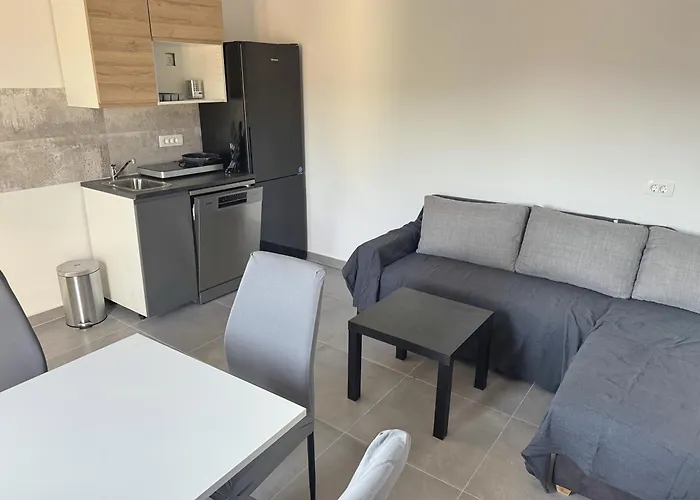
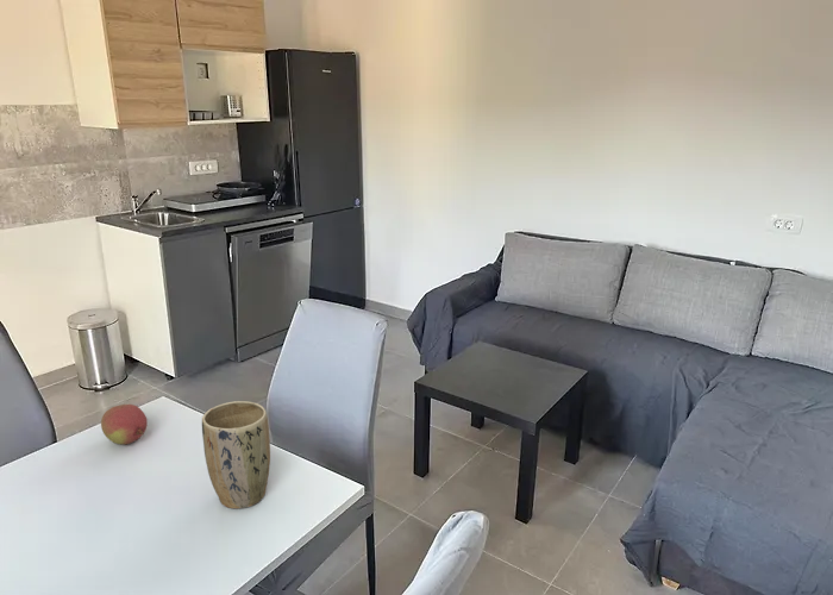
+ plant pot (238, 456)
+ fruit (124, 424)
